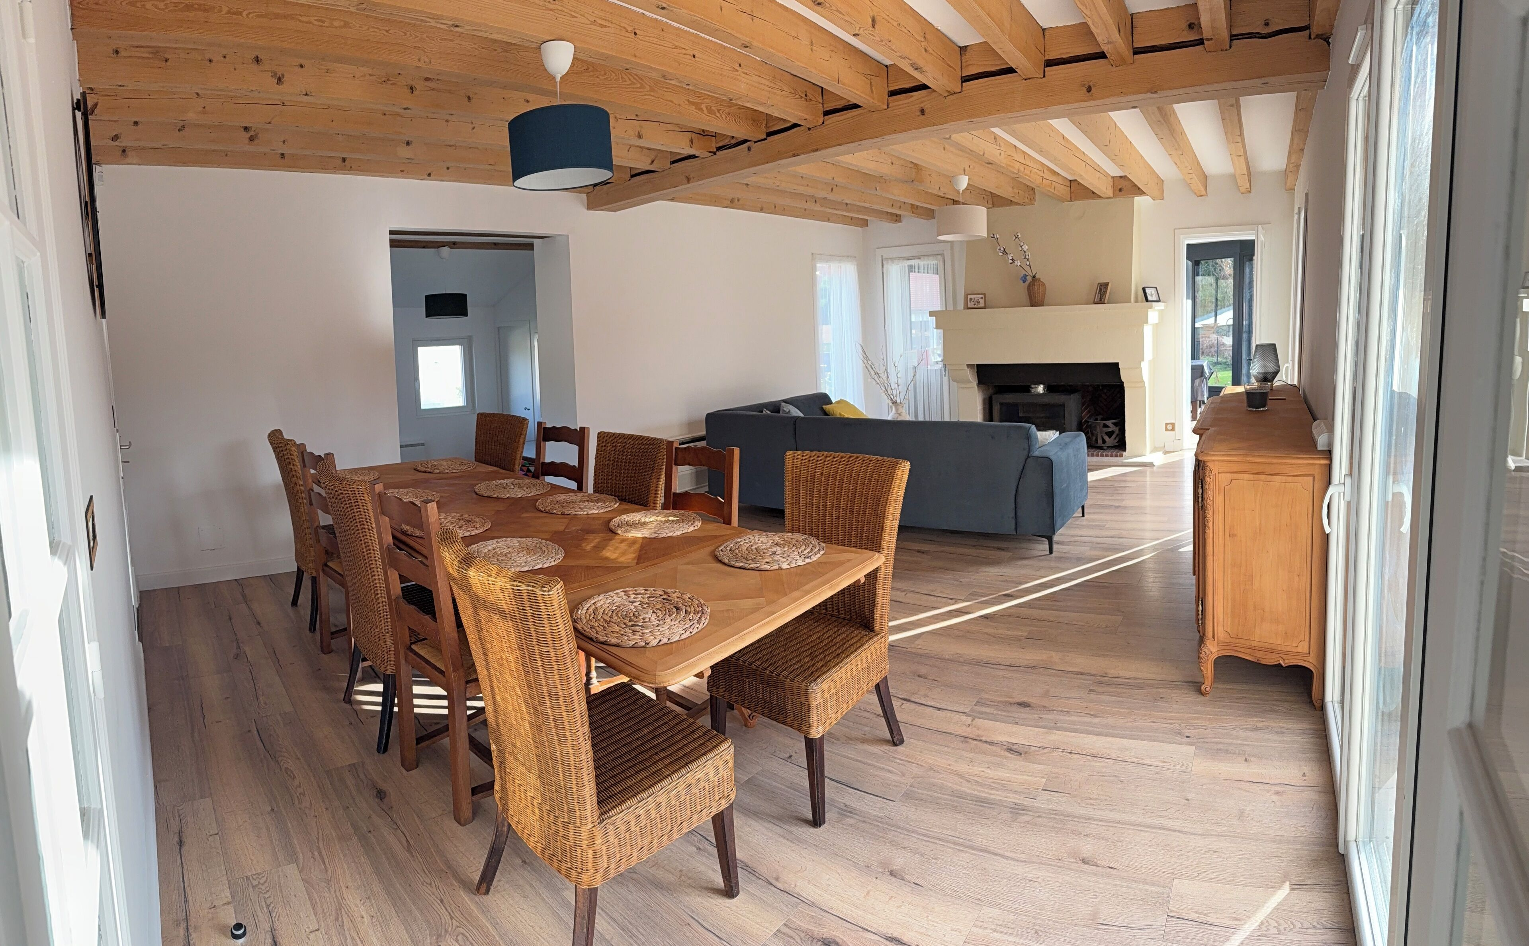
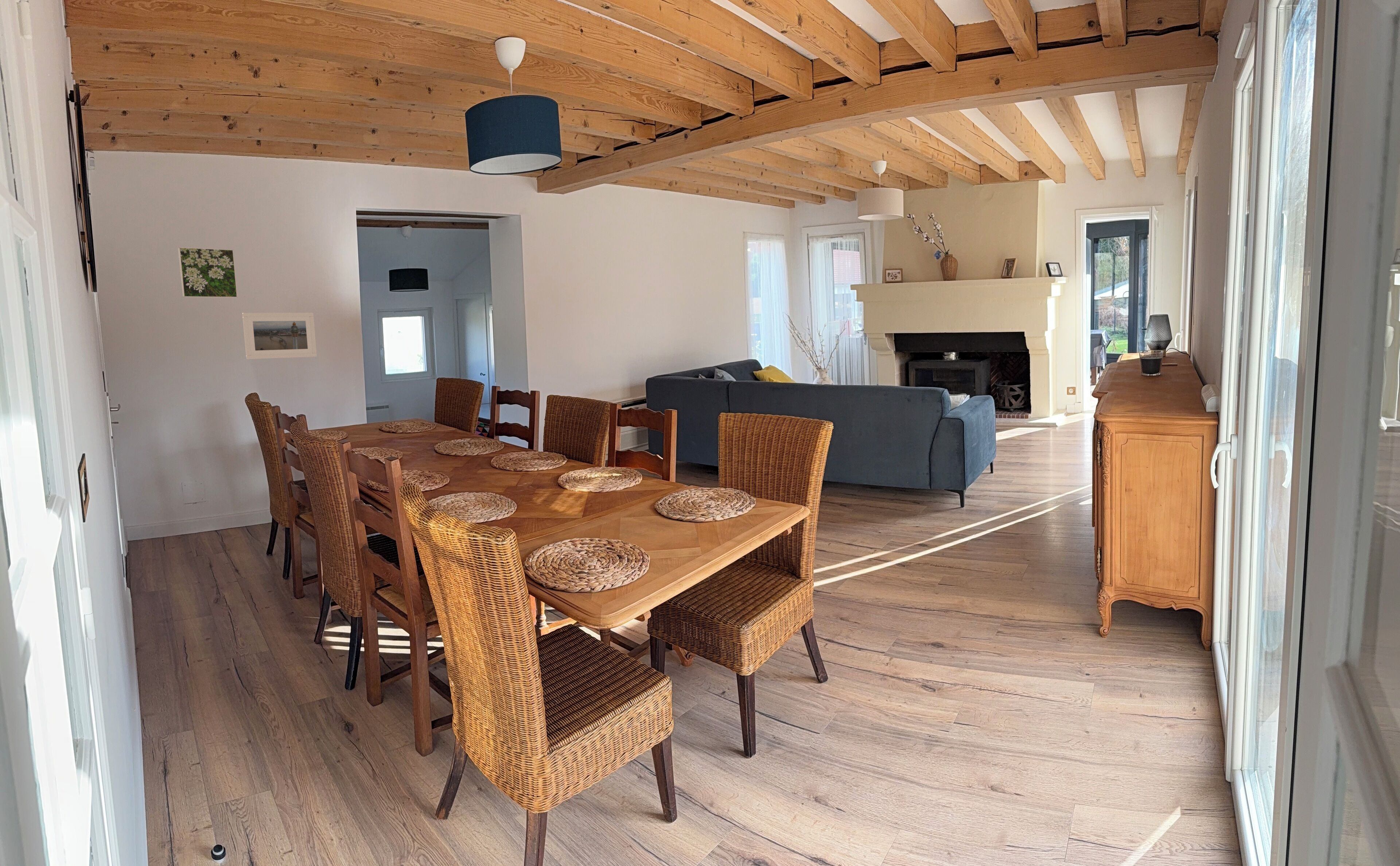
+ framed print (208, 273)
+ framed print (280, 335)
